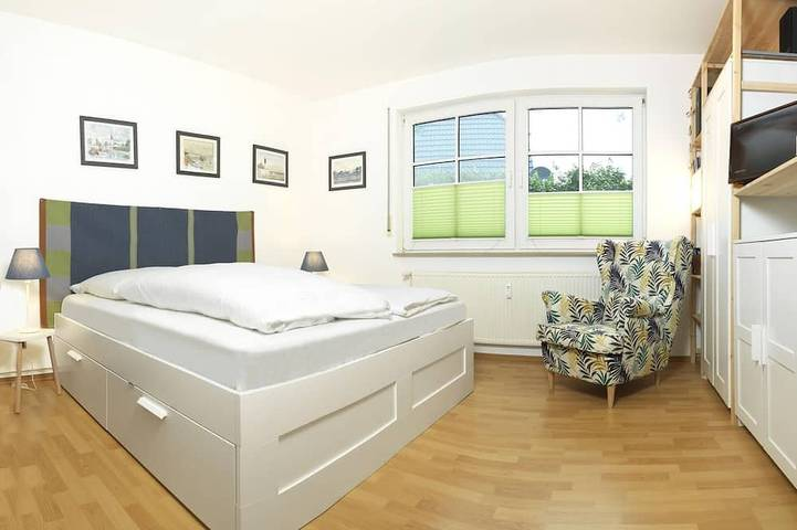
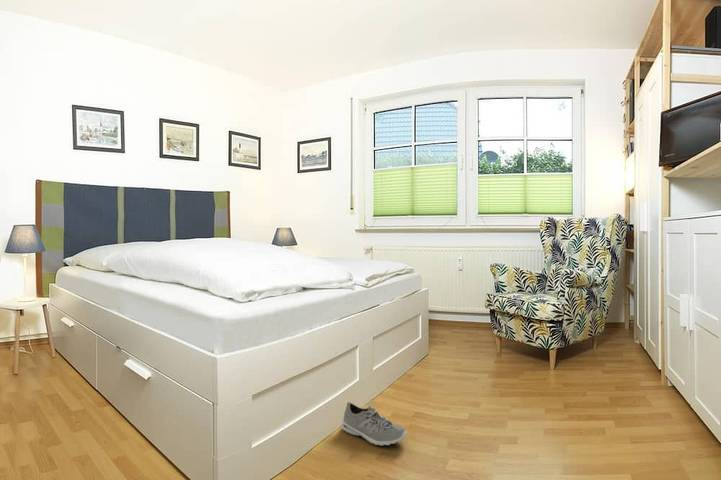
+ sneaker (372, 422)
